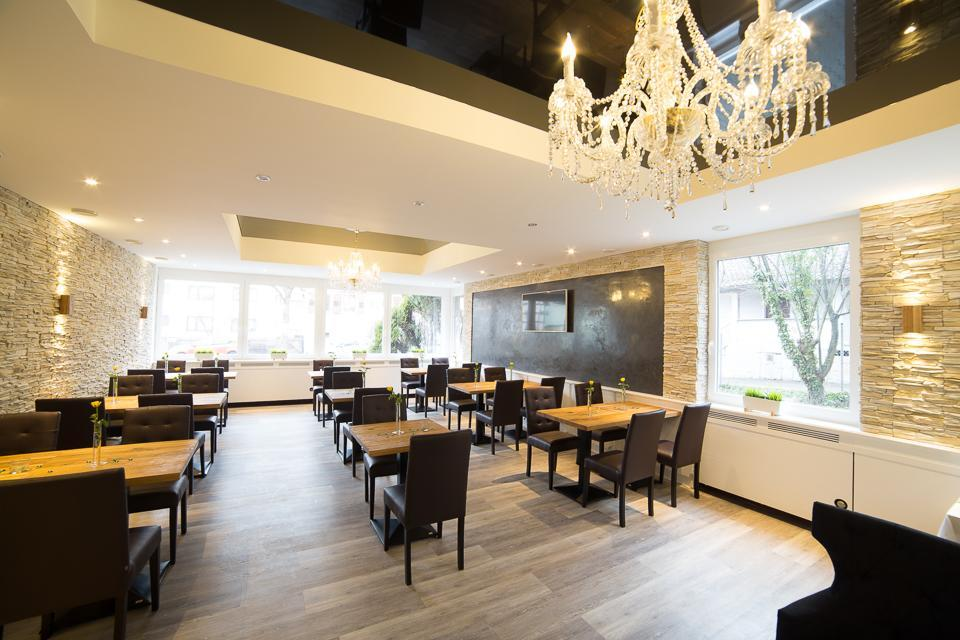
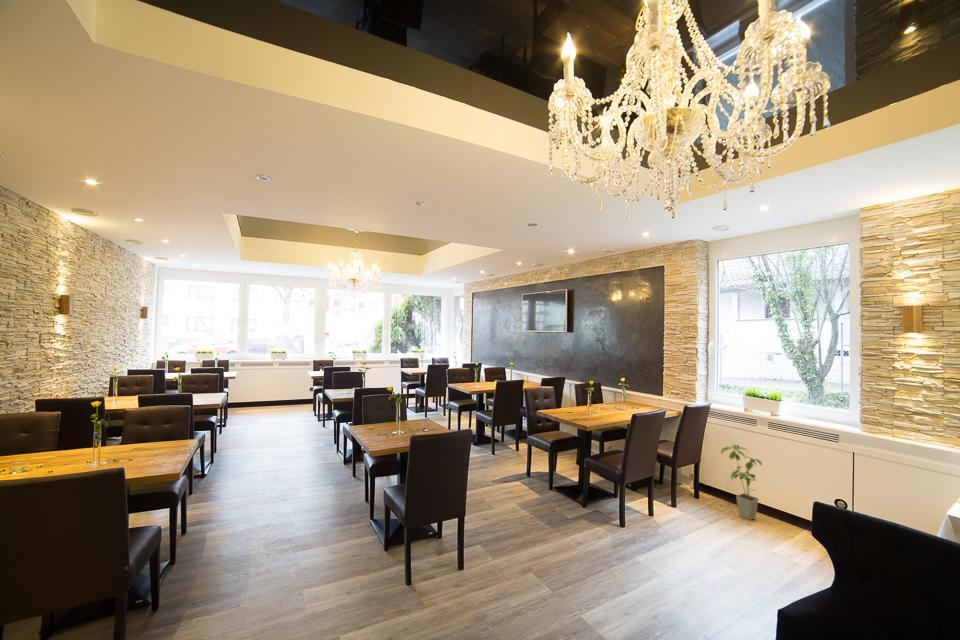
+ house plant (742, 482)
